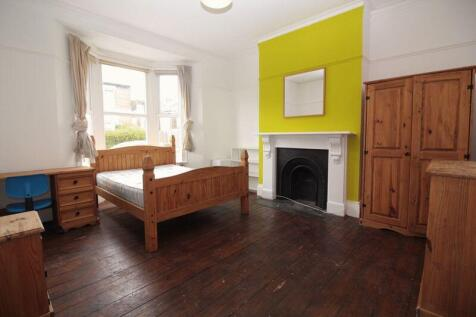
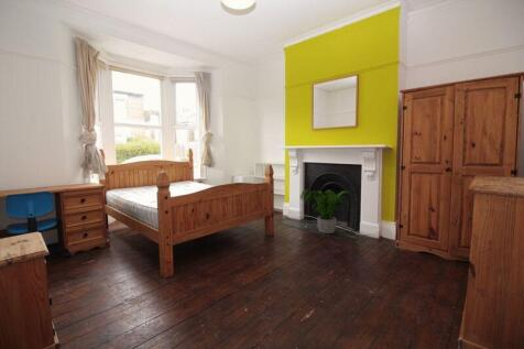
+ potted plant (328, 210)
